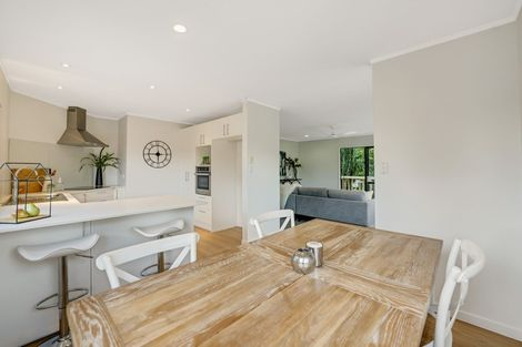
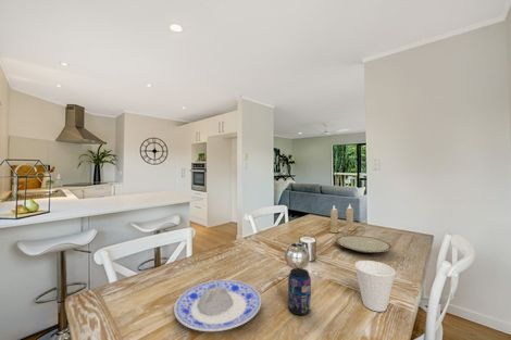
+ candle (337, 217)
+ plate (219, 300)
+ beverage can (299, 290)
+ cup (374, 286)
+ plate (362, 245)
